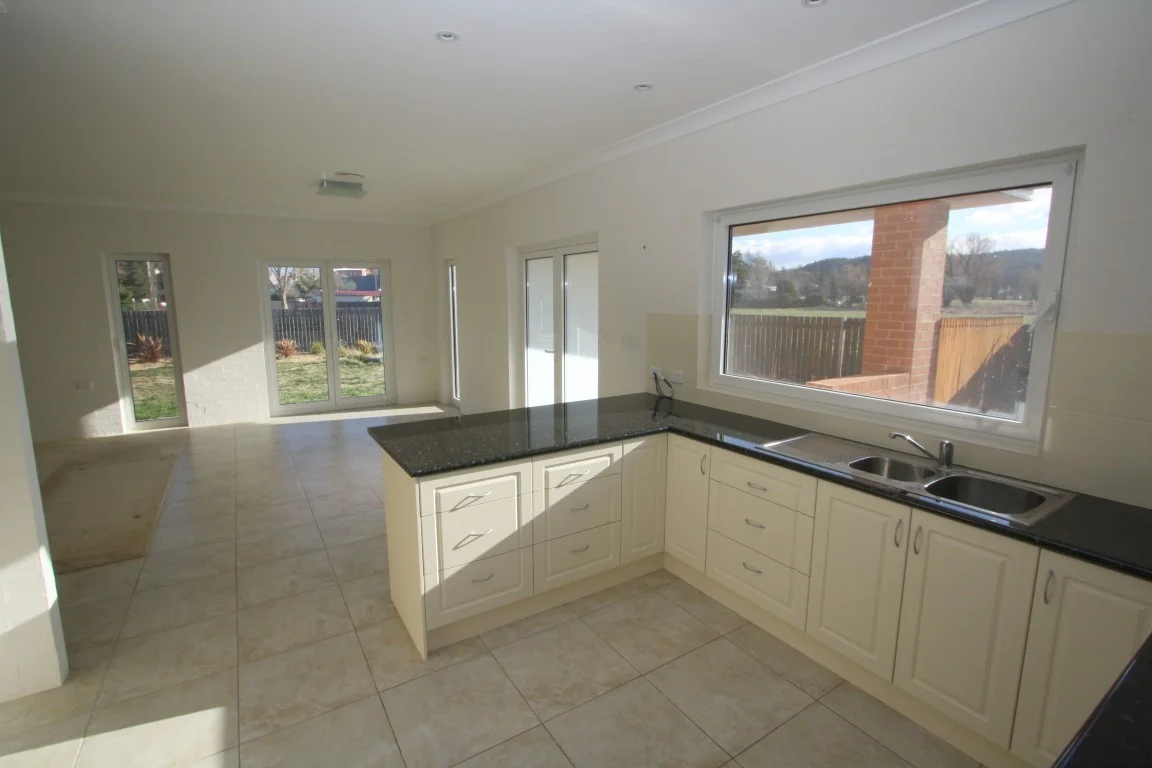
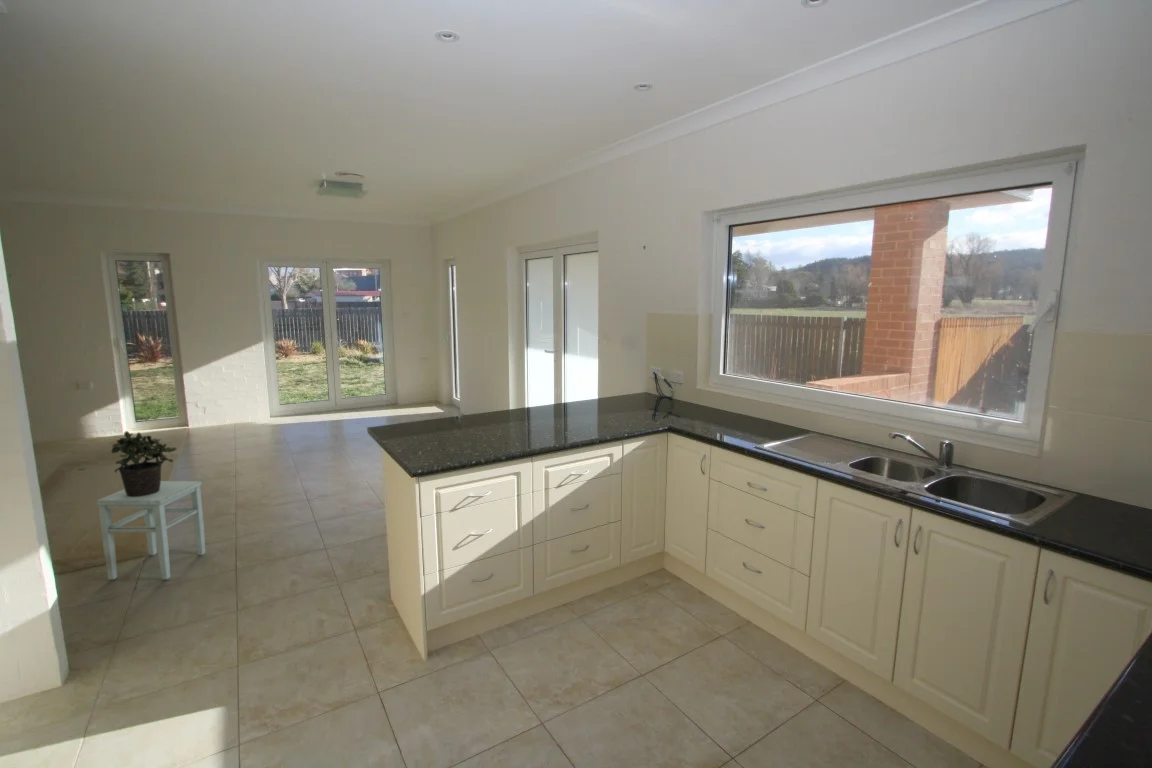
+ potted plant (137, 461)
+ stool (155, 528)
